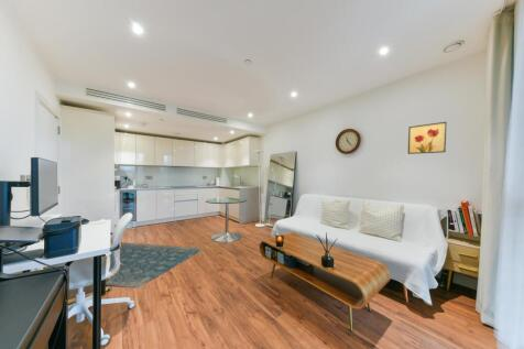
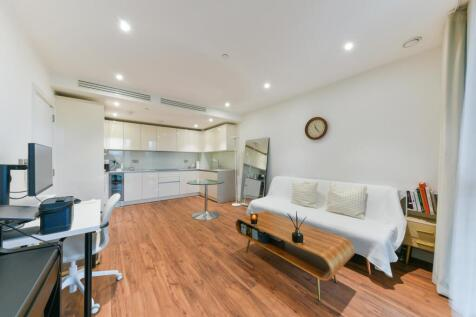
- wall art (426, 139)
- rug (146, 261)
